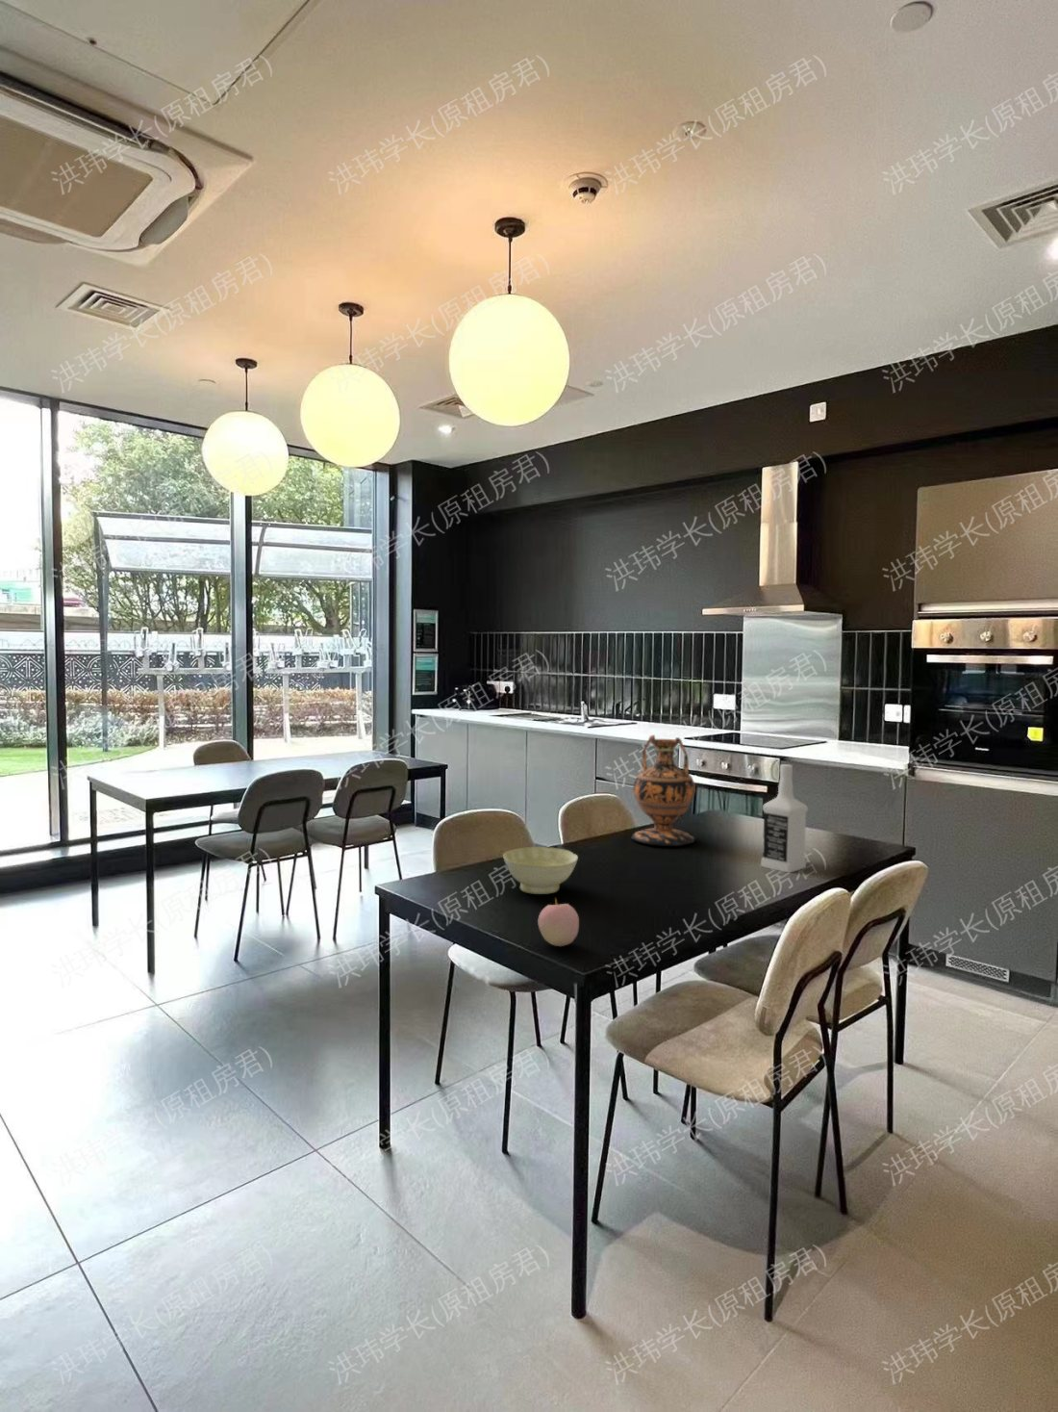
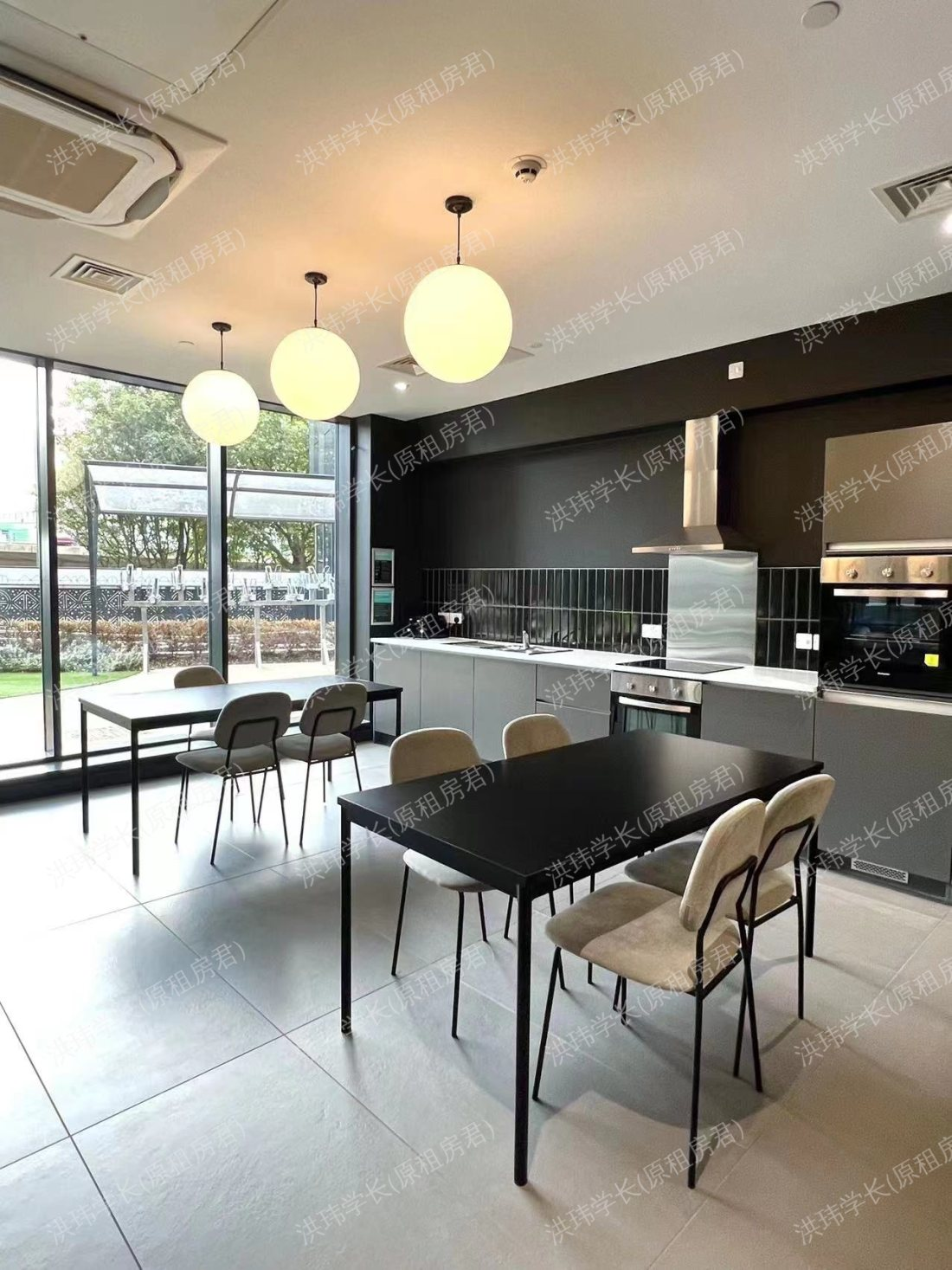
- apple (558, 921)
- vase (663, 788)
- vodka (785, 816)
- bowl (540, 872)
